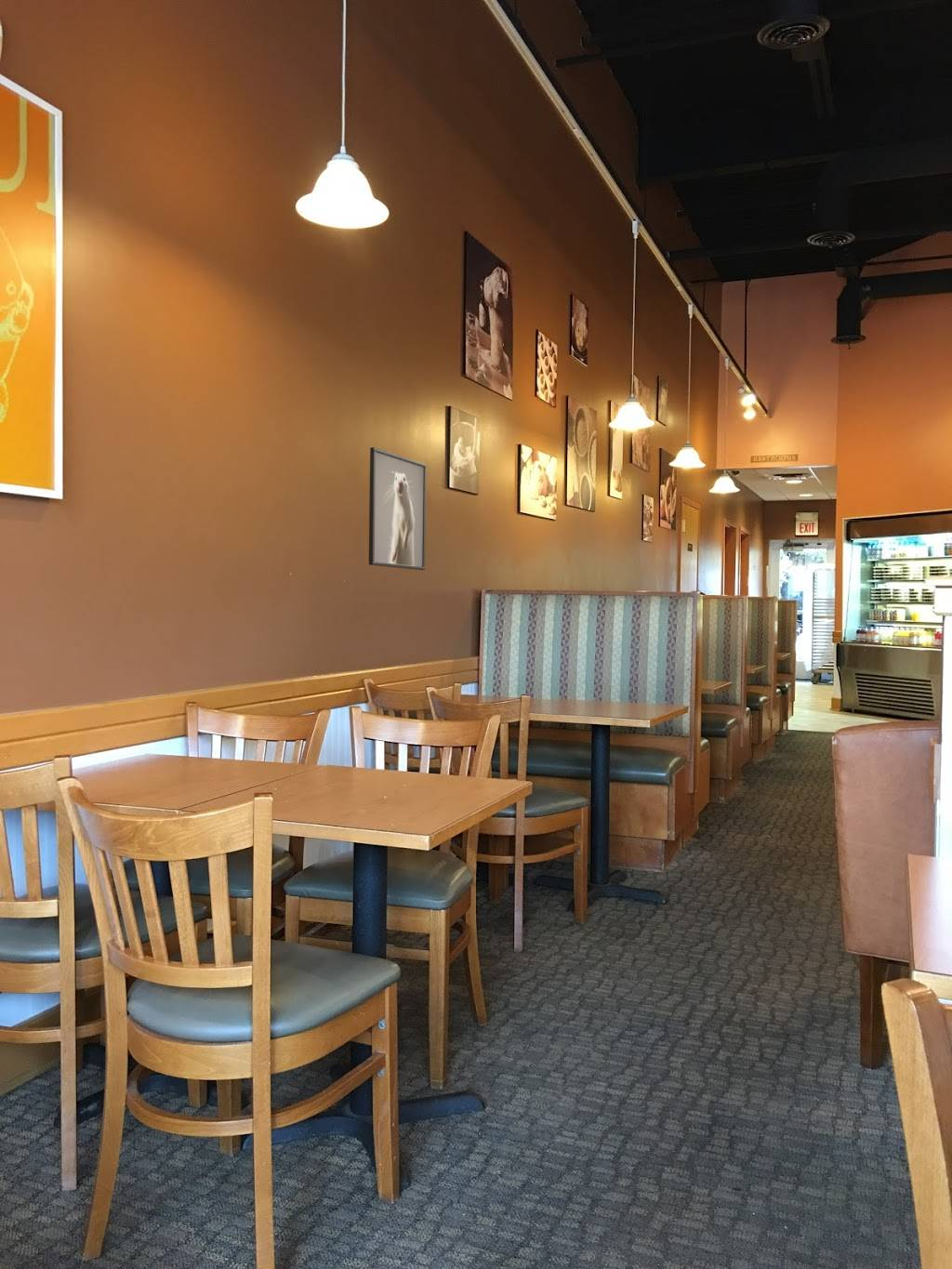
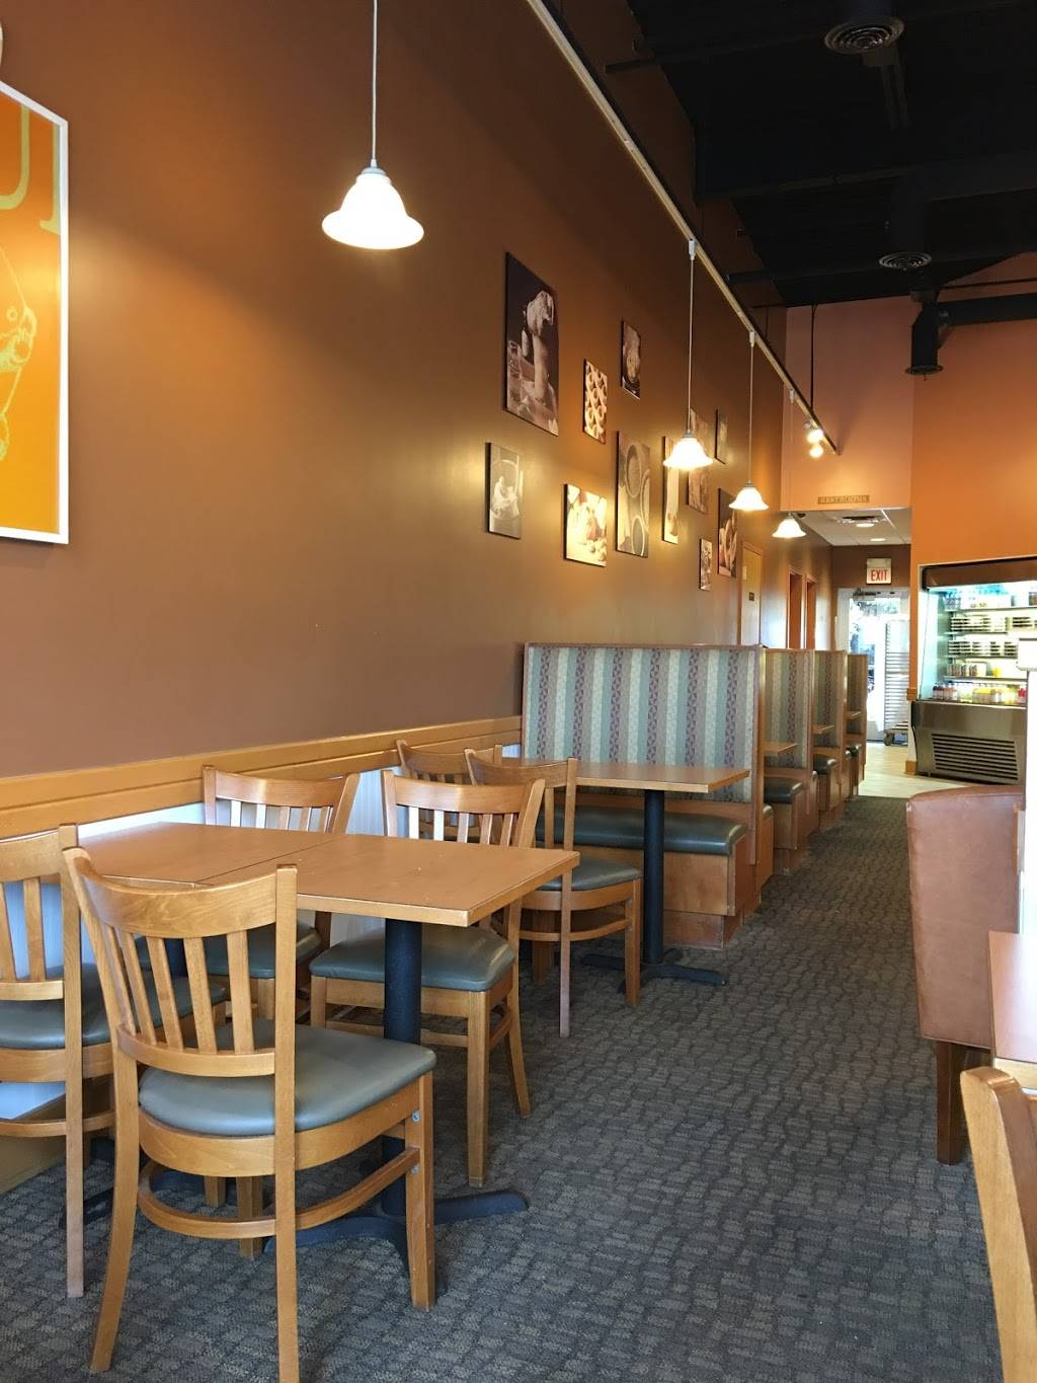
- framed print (399, 511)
